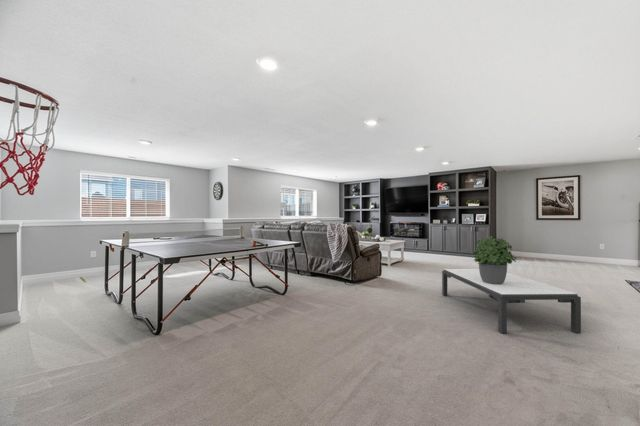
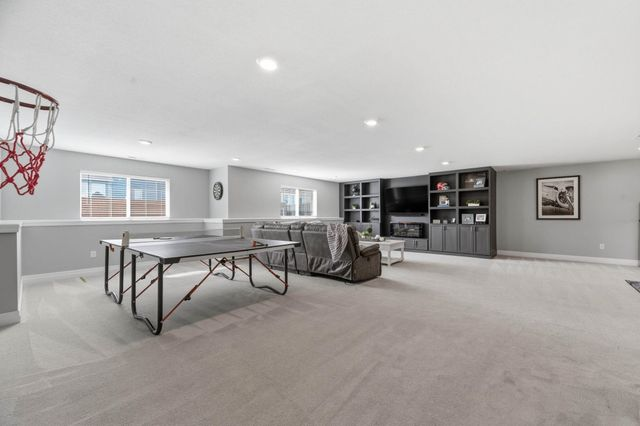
- coffee table (498, 294)
- potted plant (493, 259)
